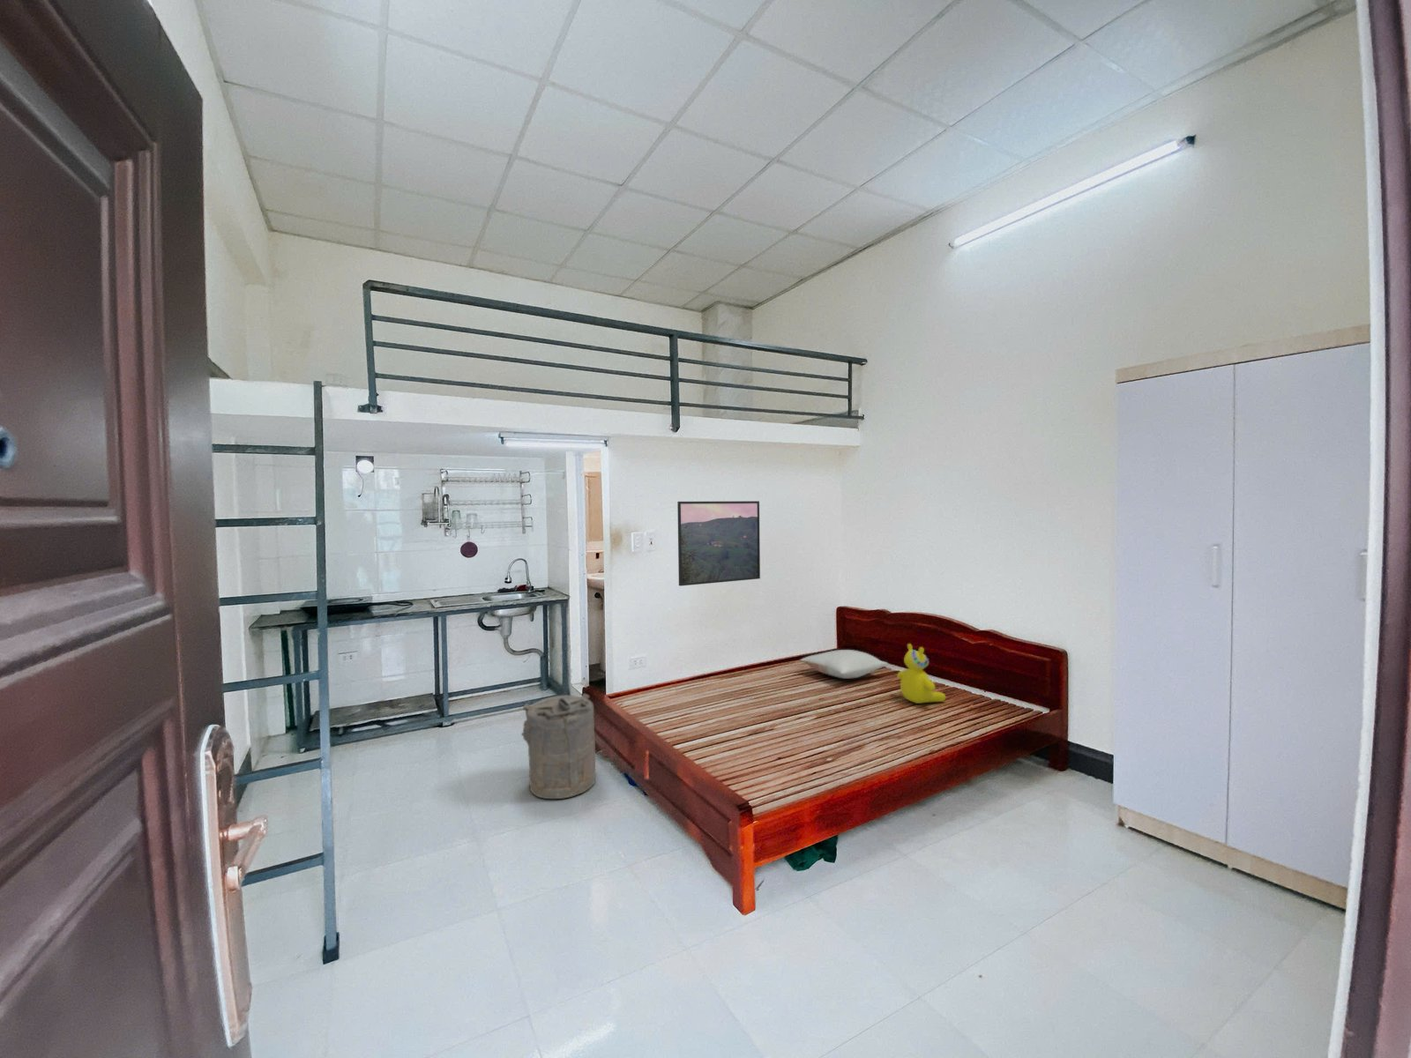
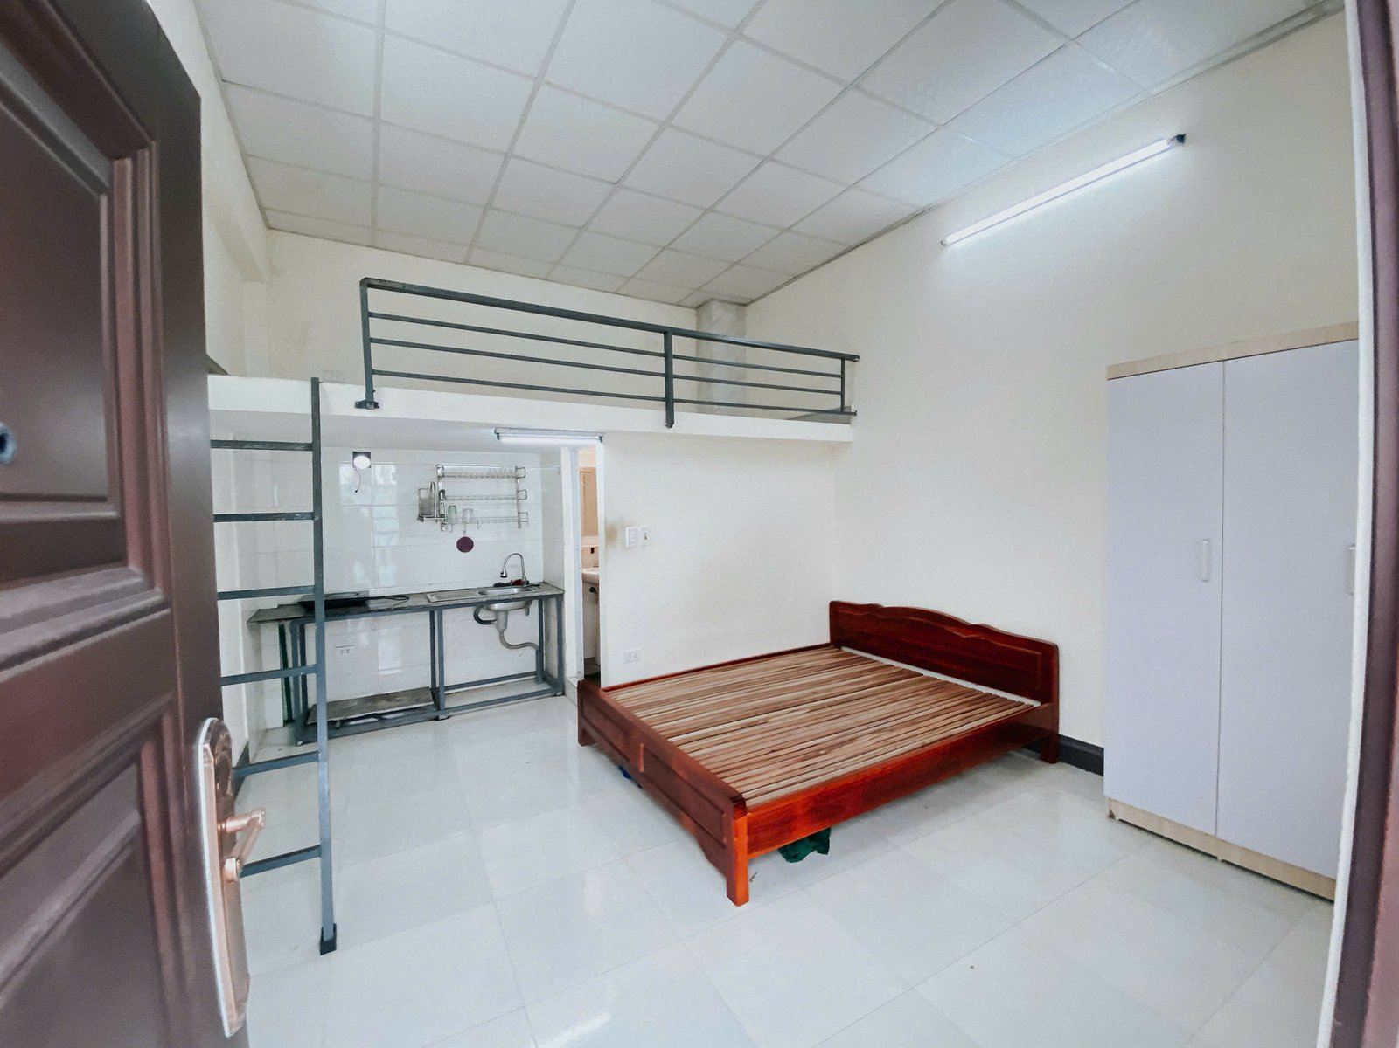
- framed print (720, 541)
- laundry hamper (558, 740)
- pillow (842, 662)
- teddy bear (921, 672)
